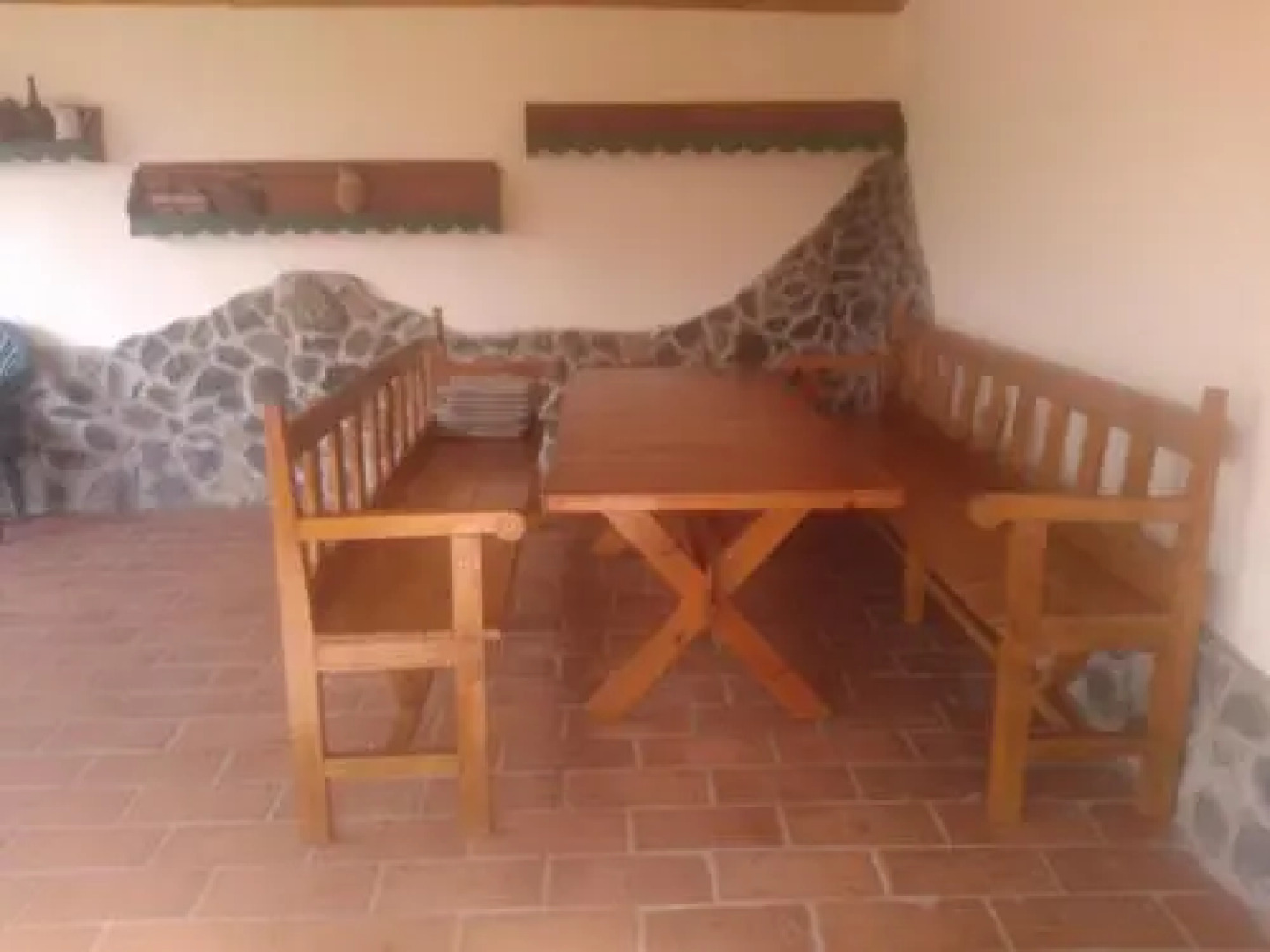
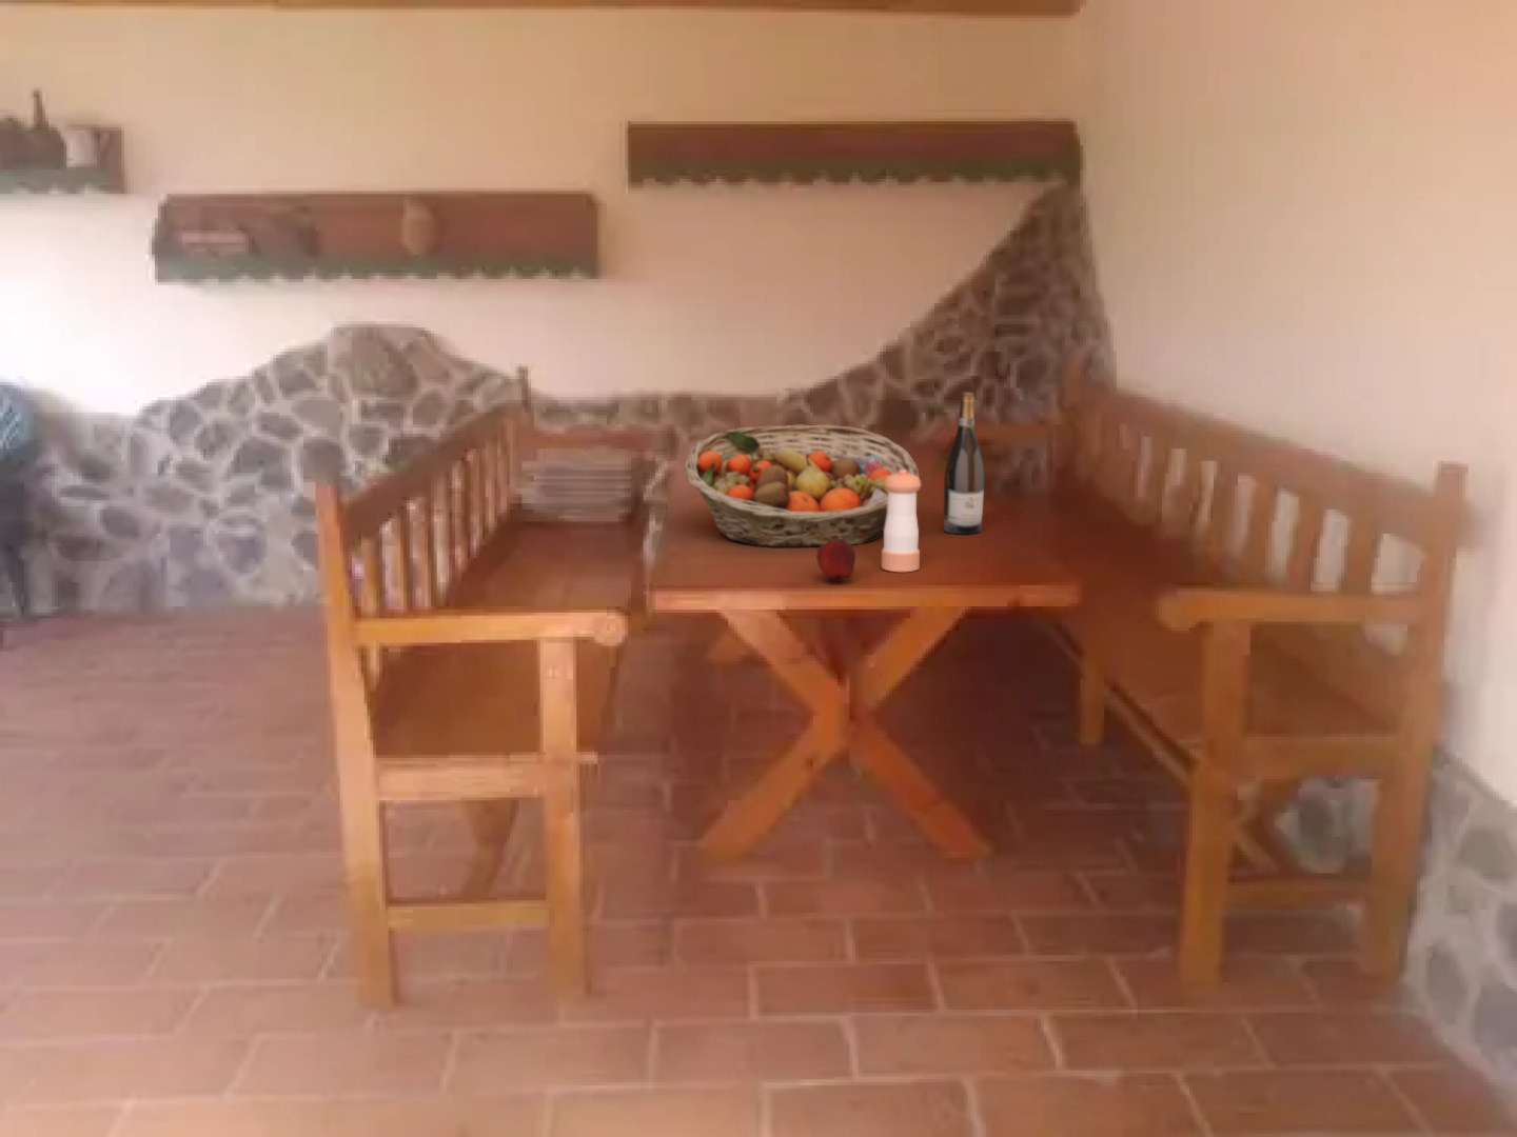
+ fruit basket (800, 484)
+ apple (835, 560)
+ pepper shaker (901, 520)
+ wine bottle (964, 462)
